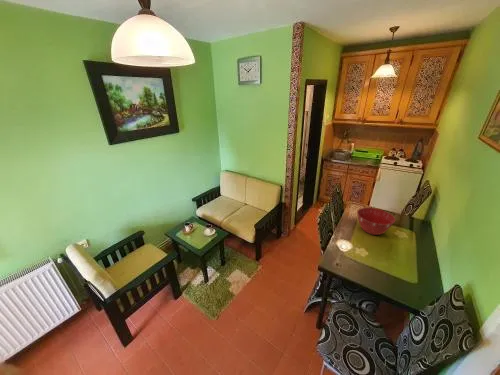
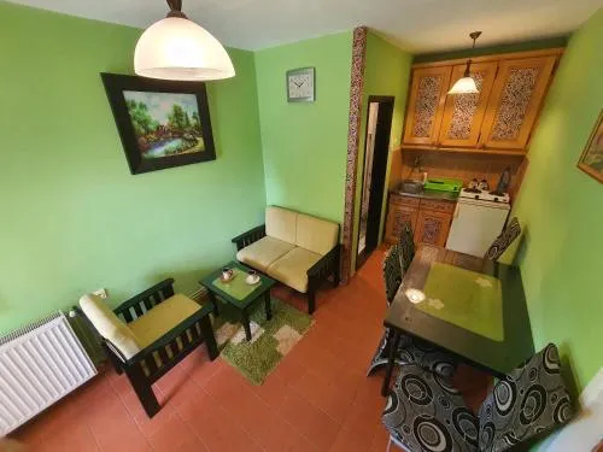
- mixing bowl (373, 222)
